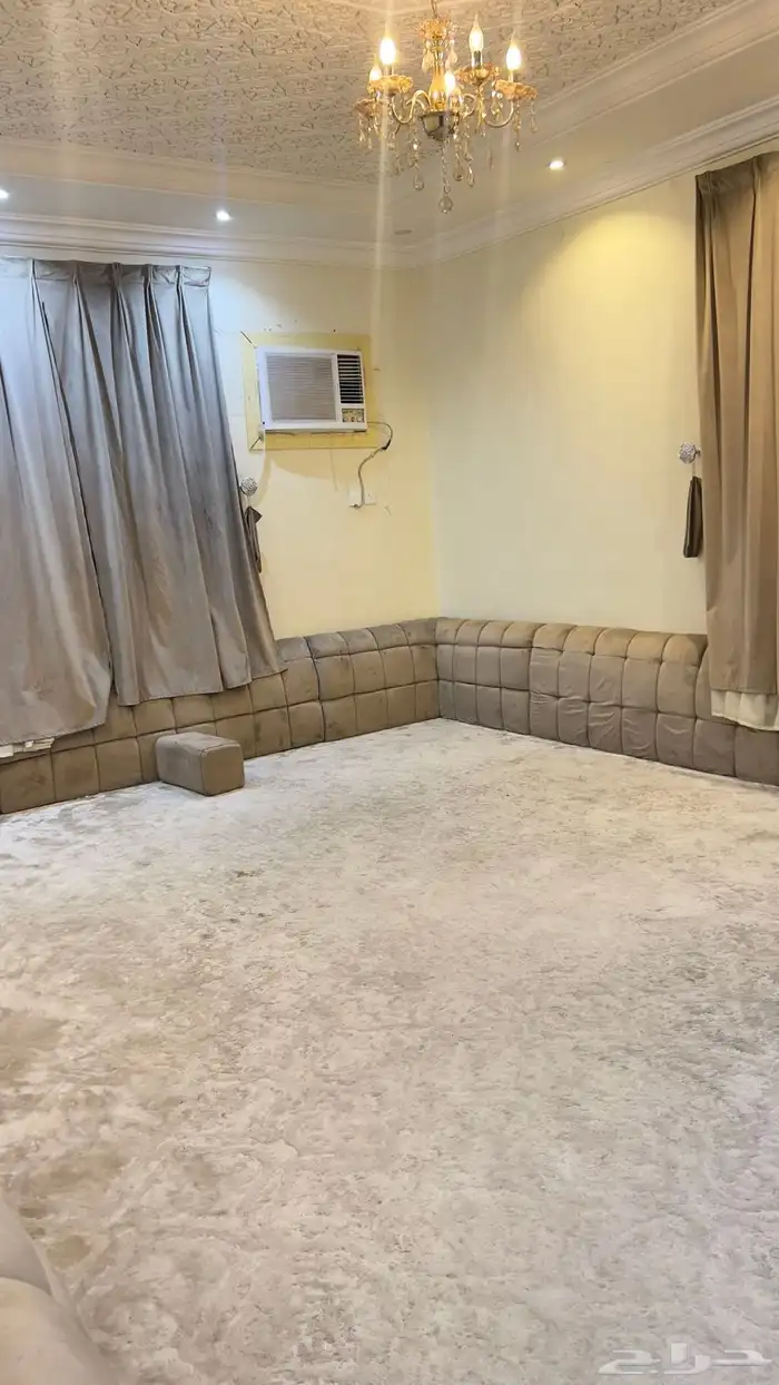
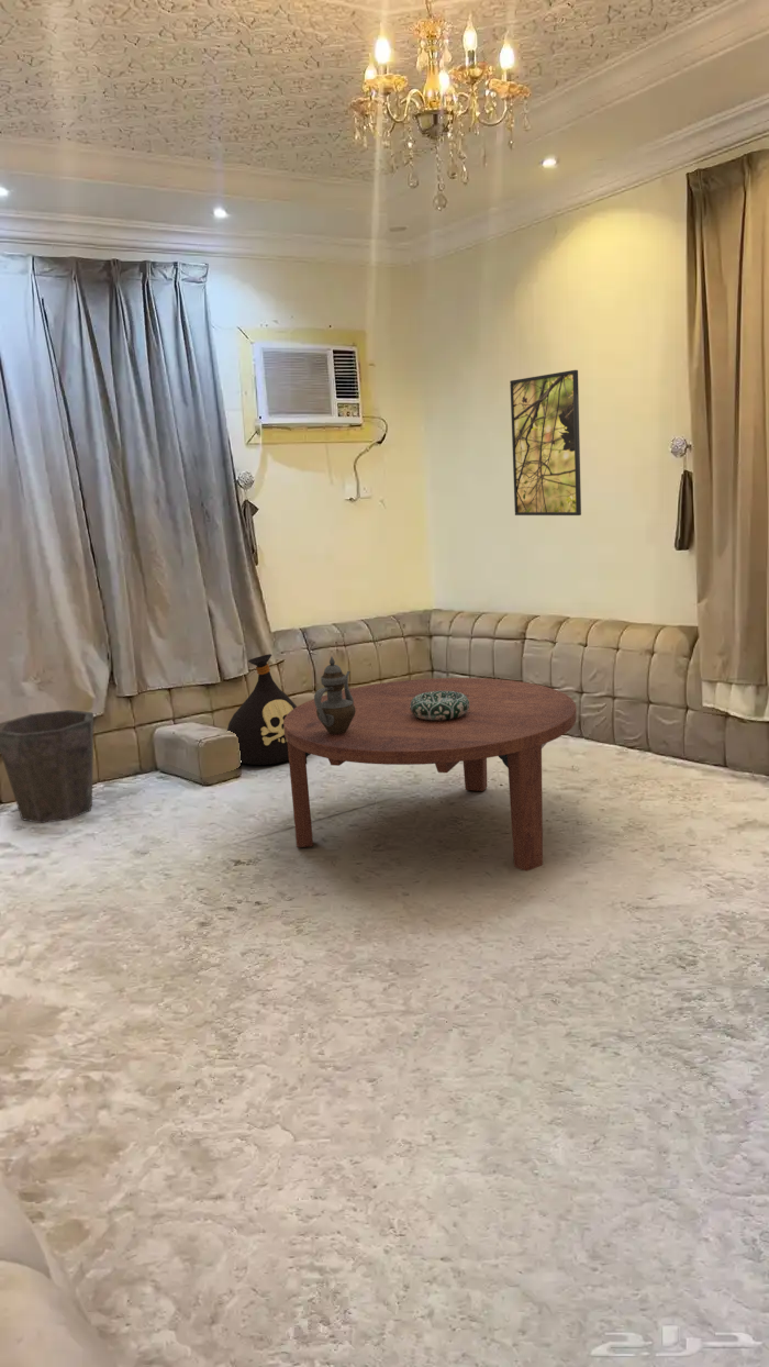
+ teapot (333, 693)
+ bag (265, 708)
+ decorative bowl (439, 704)
+ waste bin (51, 766)
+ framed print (544, 446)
+ coffee table (436, 767)
